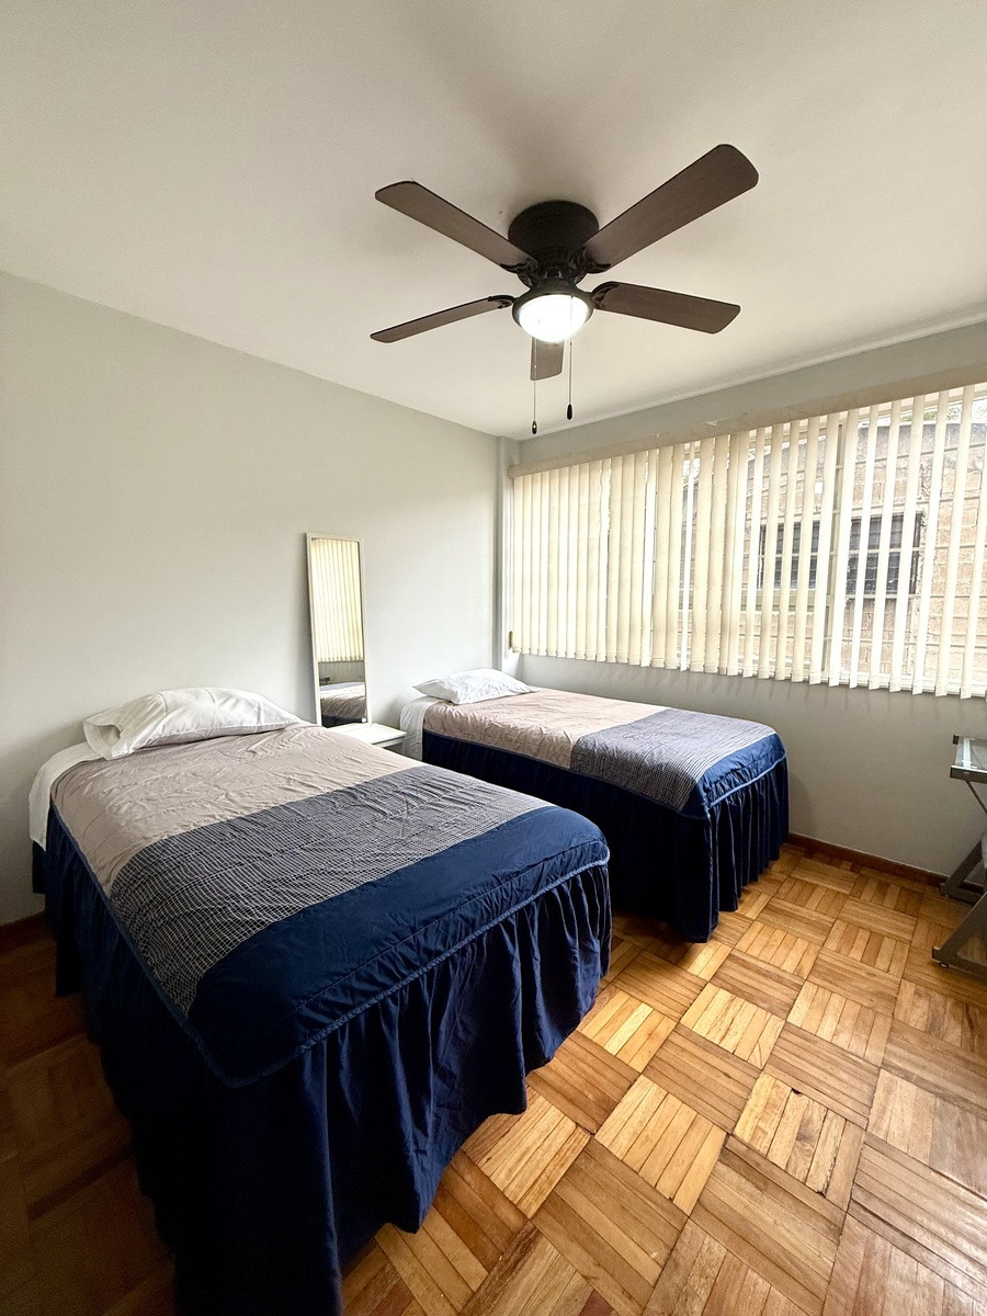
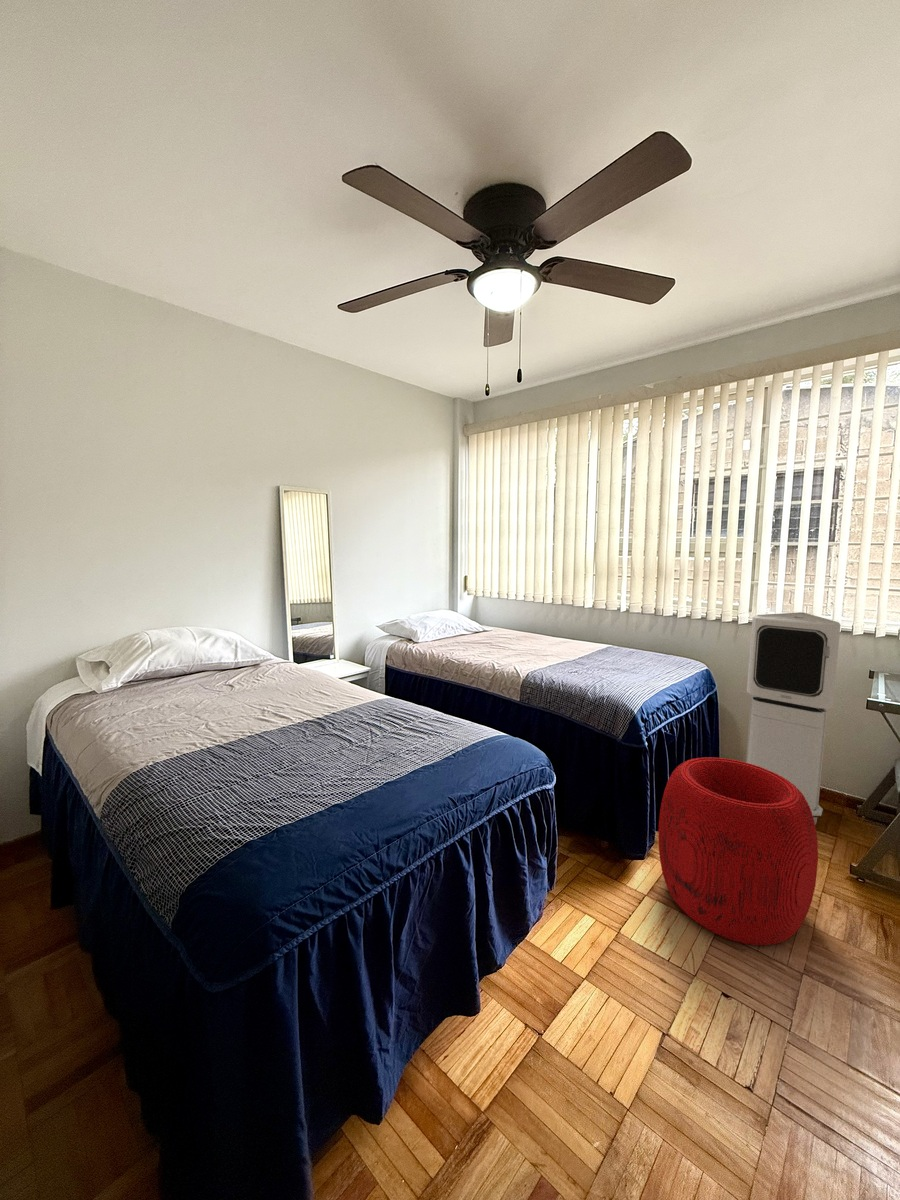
+ pouf (732, 842)
+ air purifier (789, 712)
